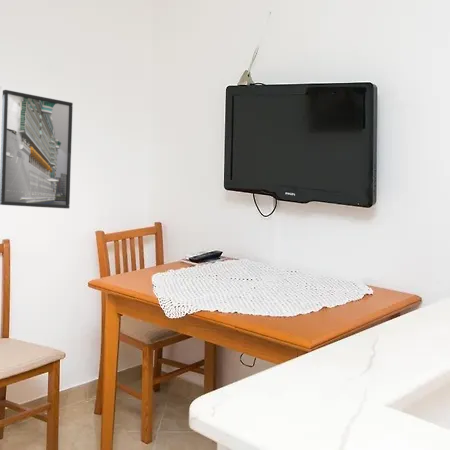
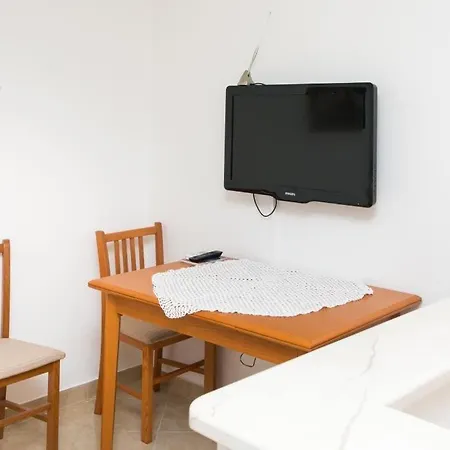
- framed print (37, 151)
